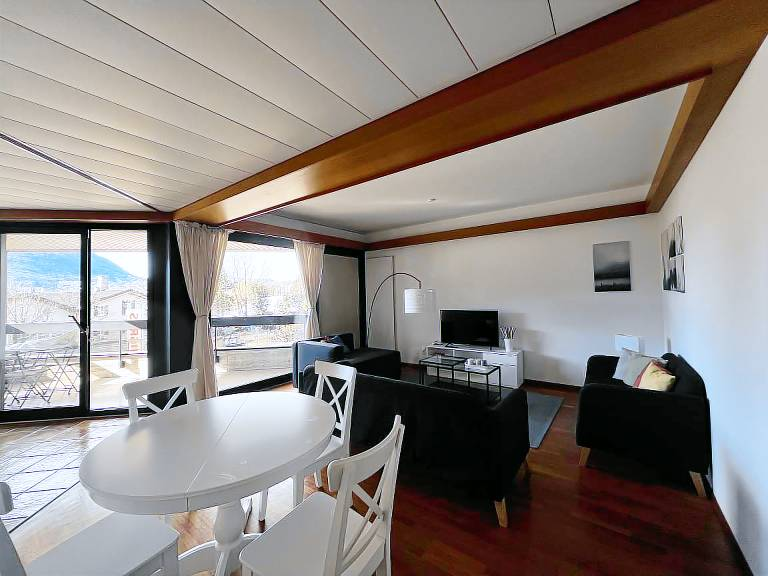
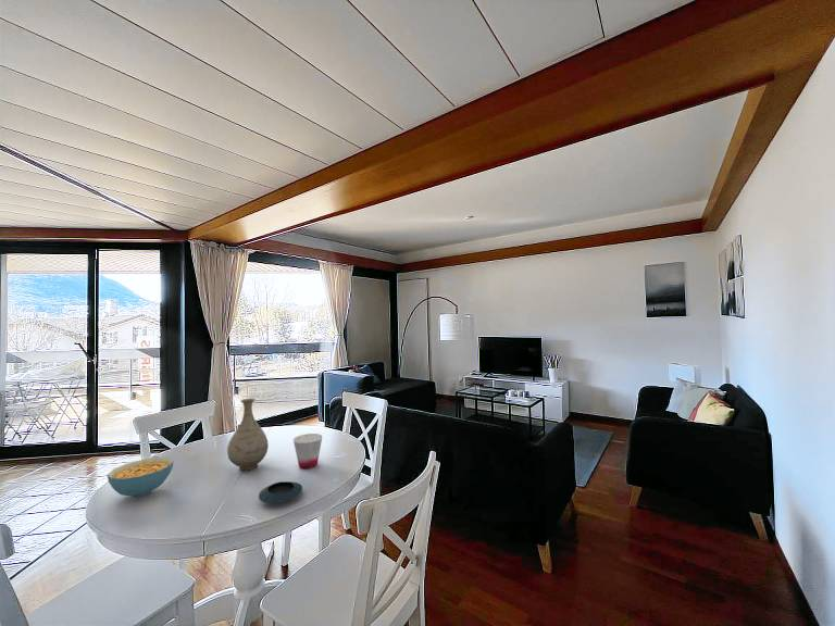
+ cereal bowl (141, 479)
+ vase (248, 433)
+ saucer (281, 490)
+ cup (308, 451)
